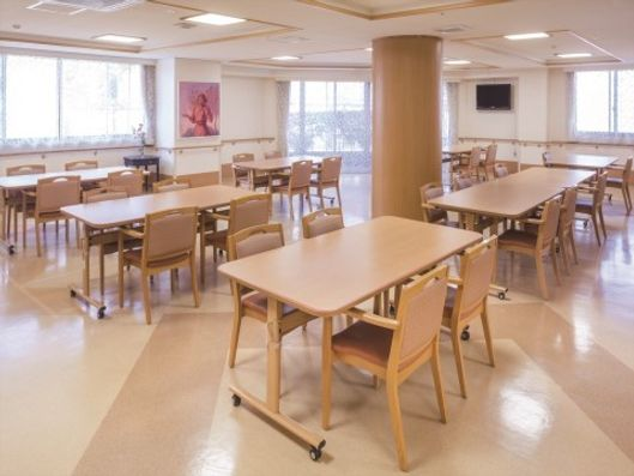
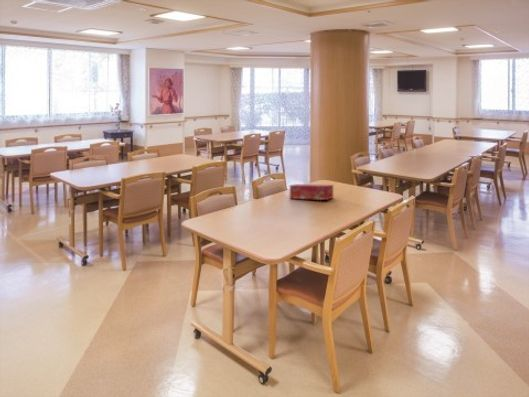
+ tissue box (311, 191)
